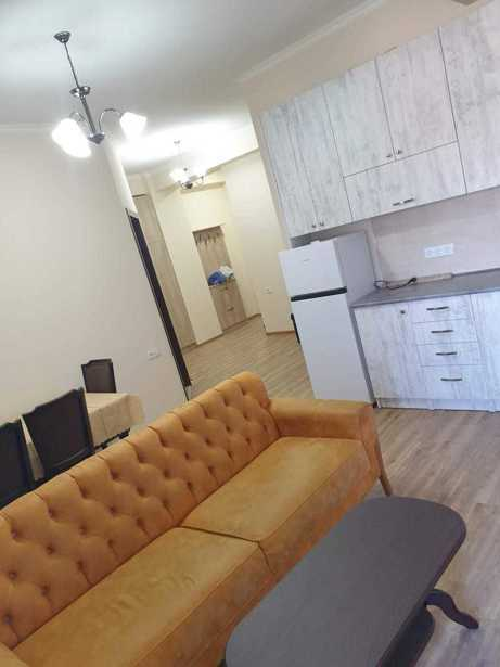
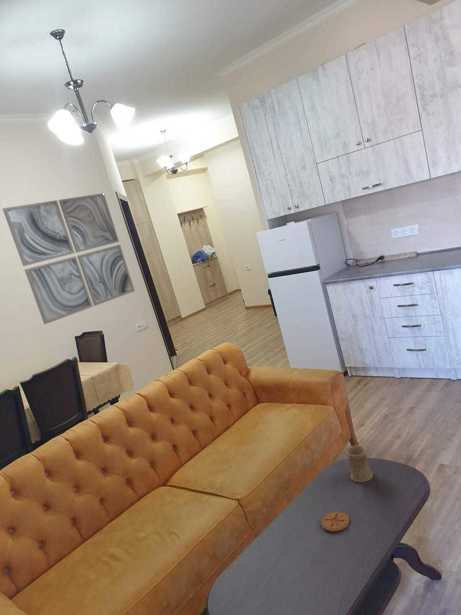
+ wall art (76, 252)
+ coaster (335, 521)
+ mug (356, 465)
